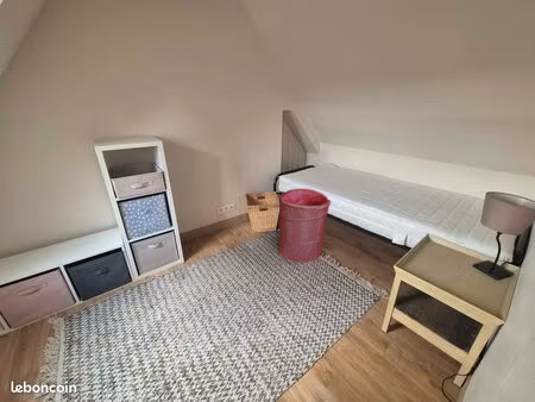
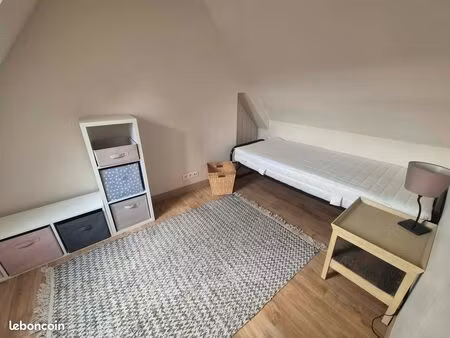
- laundry hamper (302, 224)
